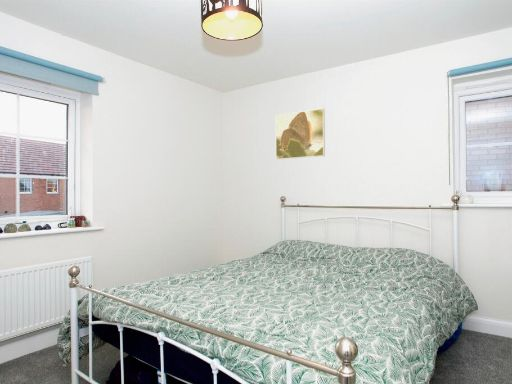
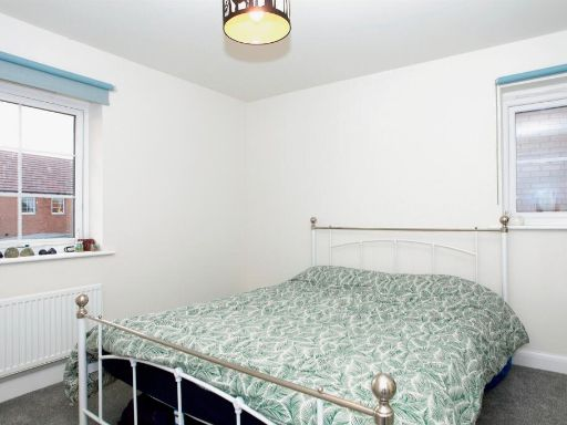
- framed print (299, 134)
